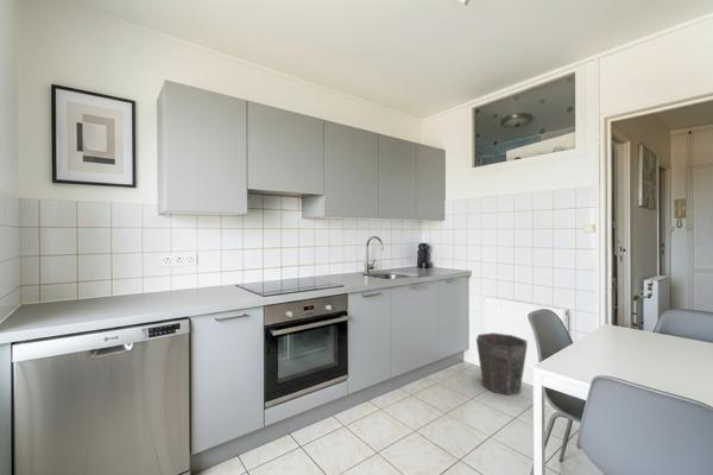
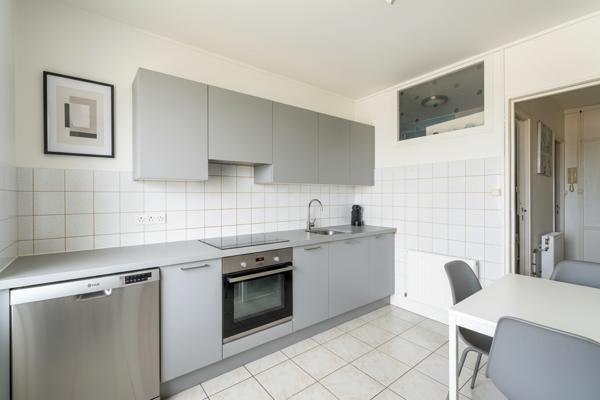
- waste bin (501, 363)
